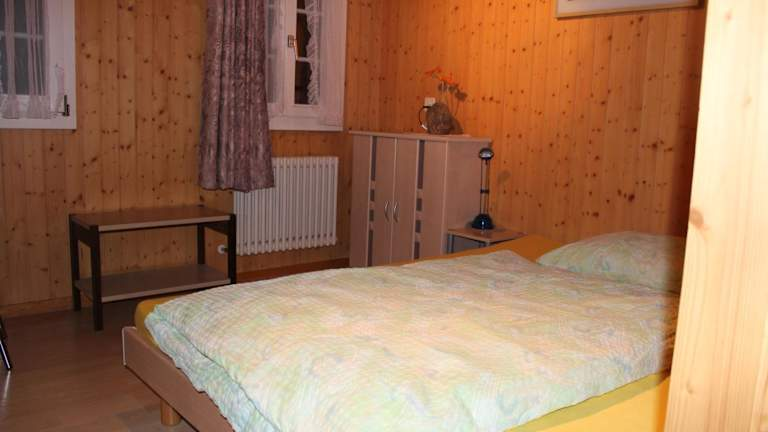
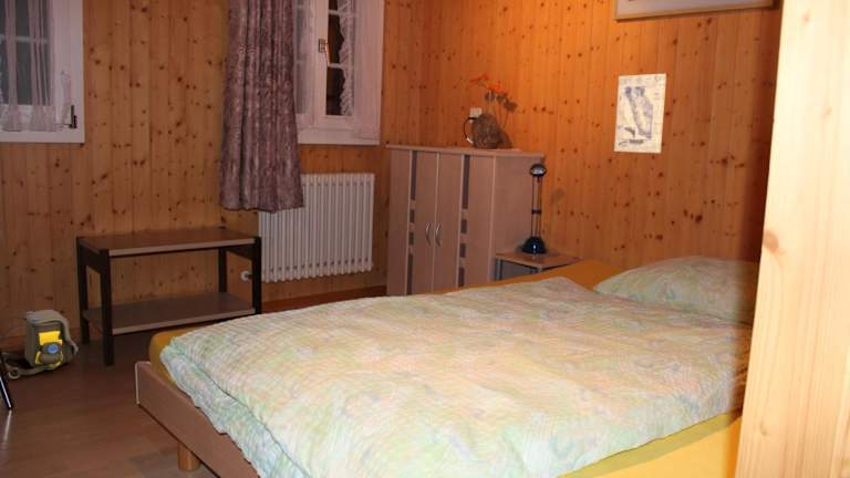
+ shoulder bag (34, 340)
+ wall art (639, 113)
